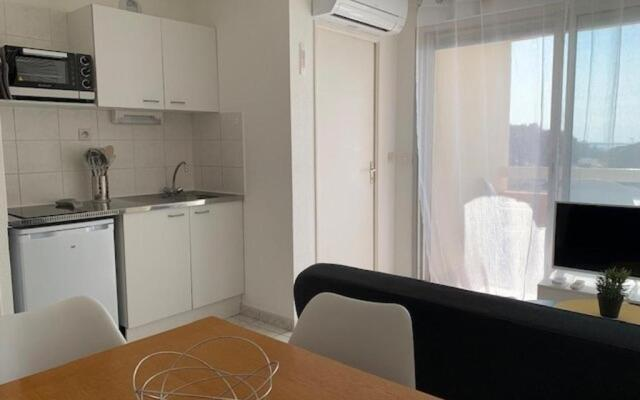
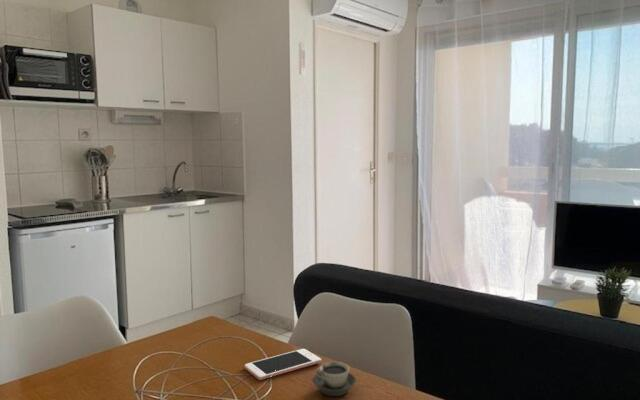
+ cell phone (283, 363)
+ cup (334, 378)
